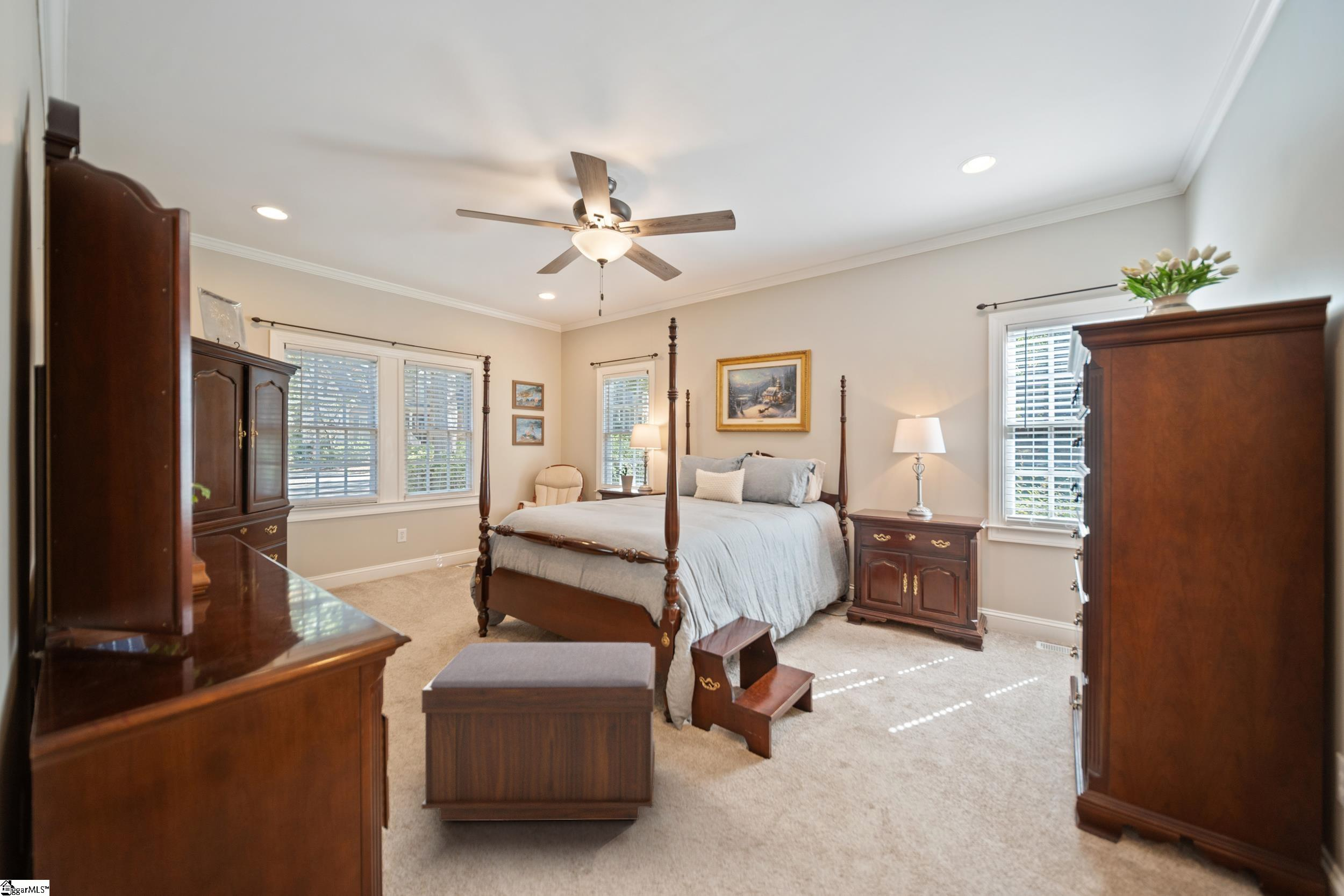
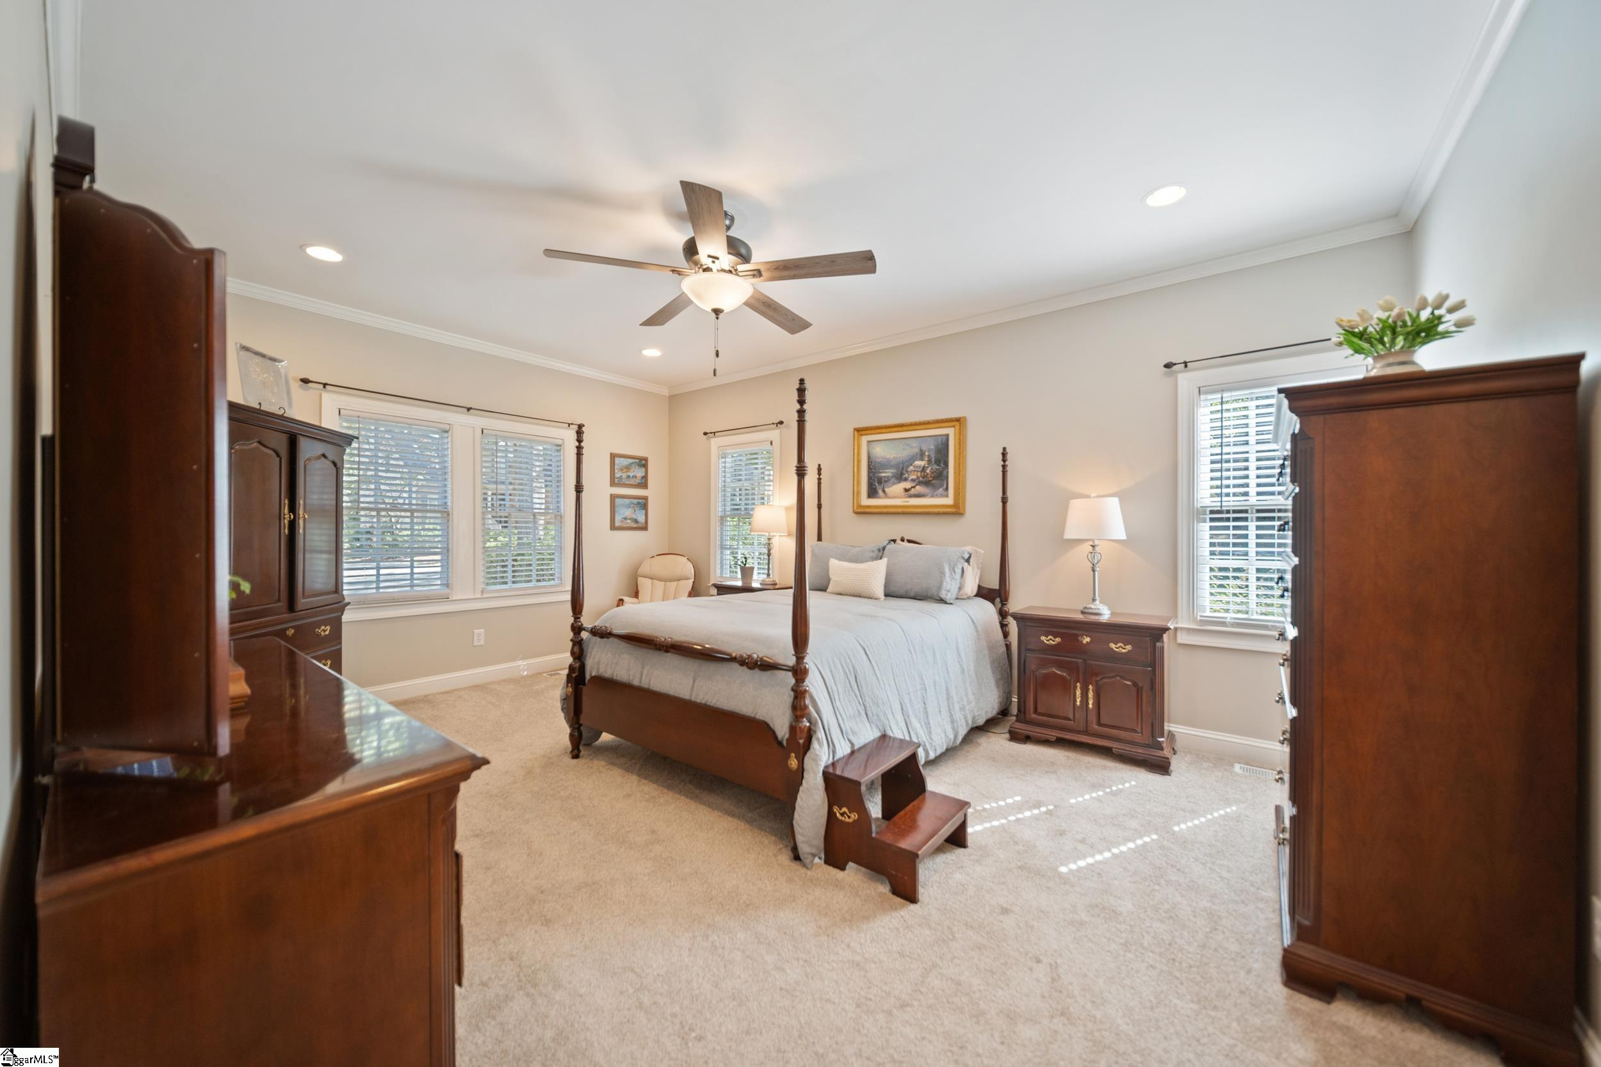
- bench (550, 722)
